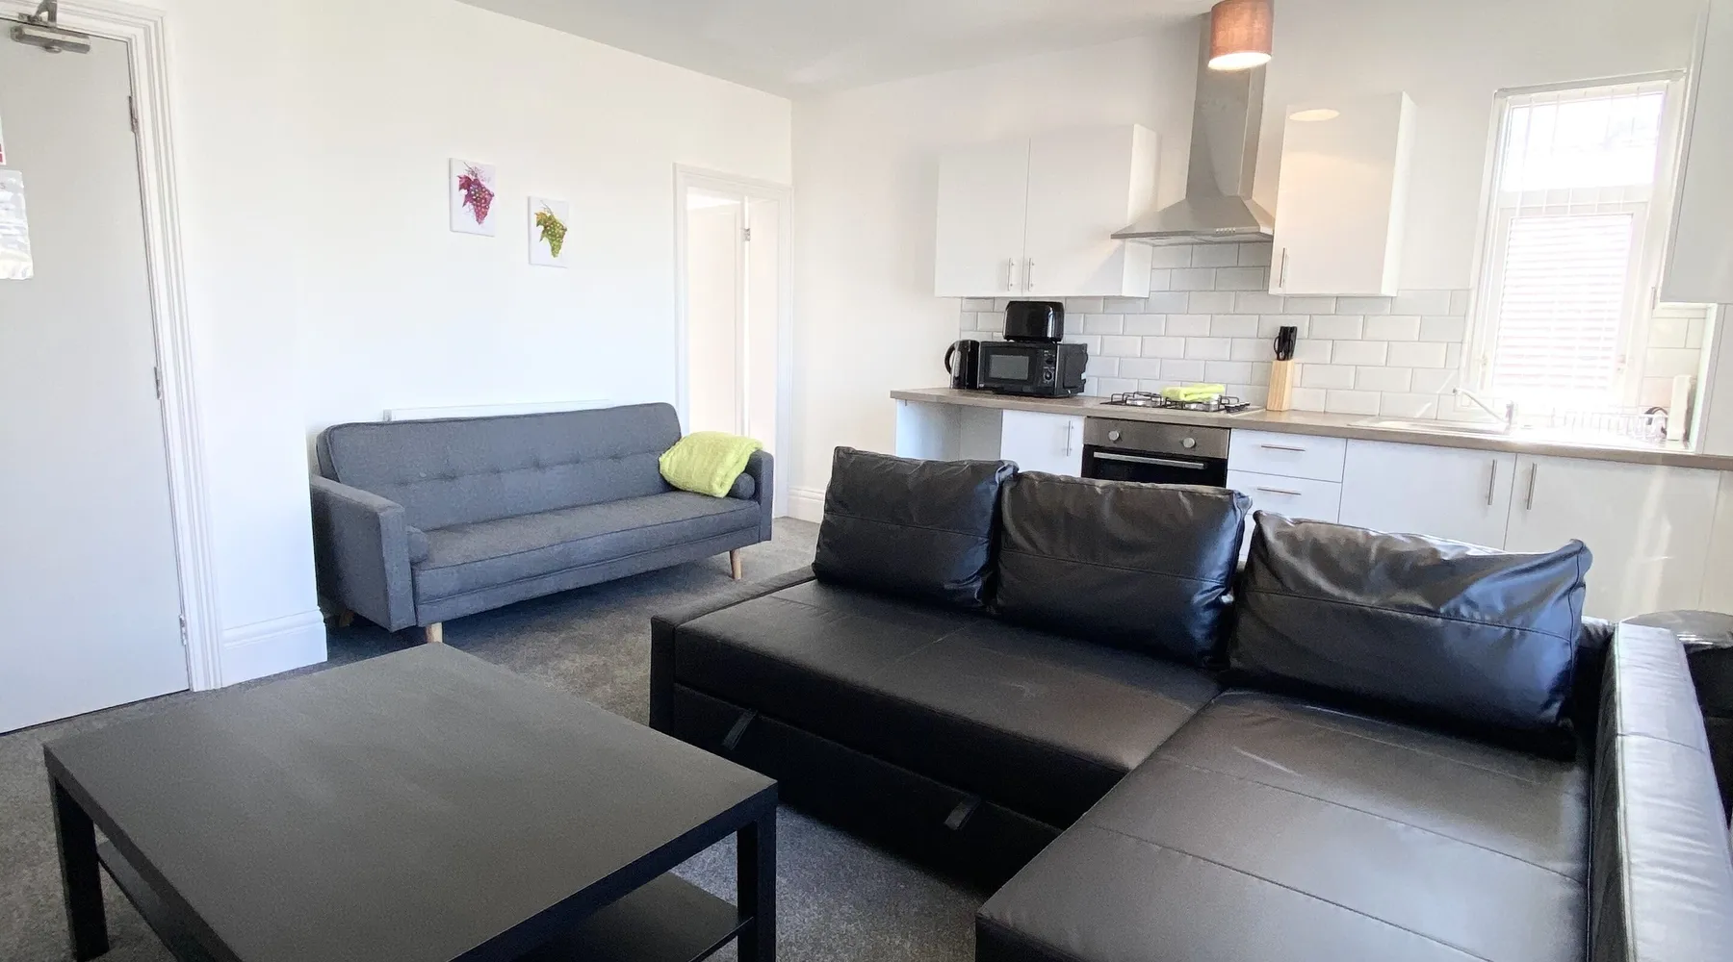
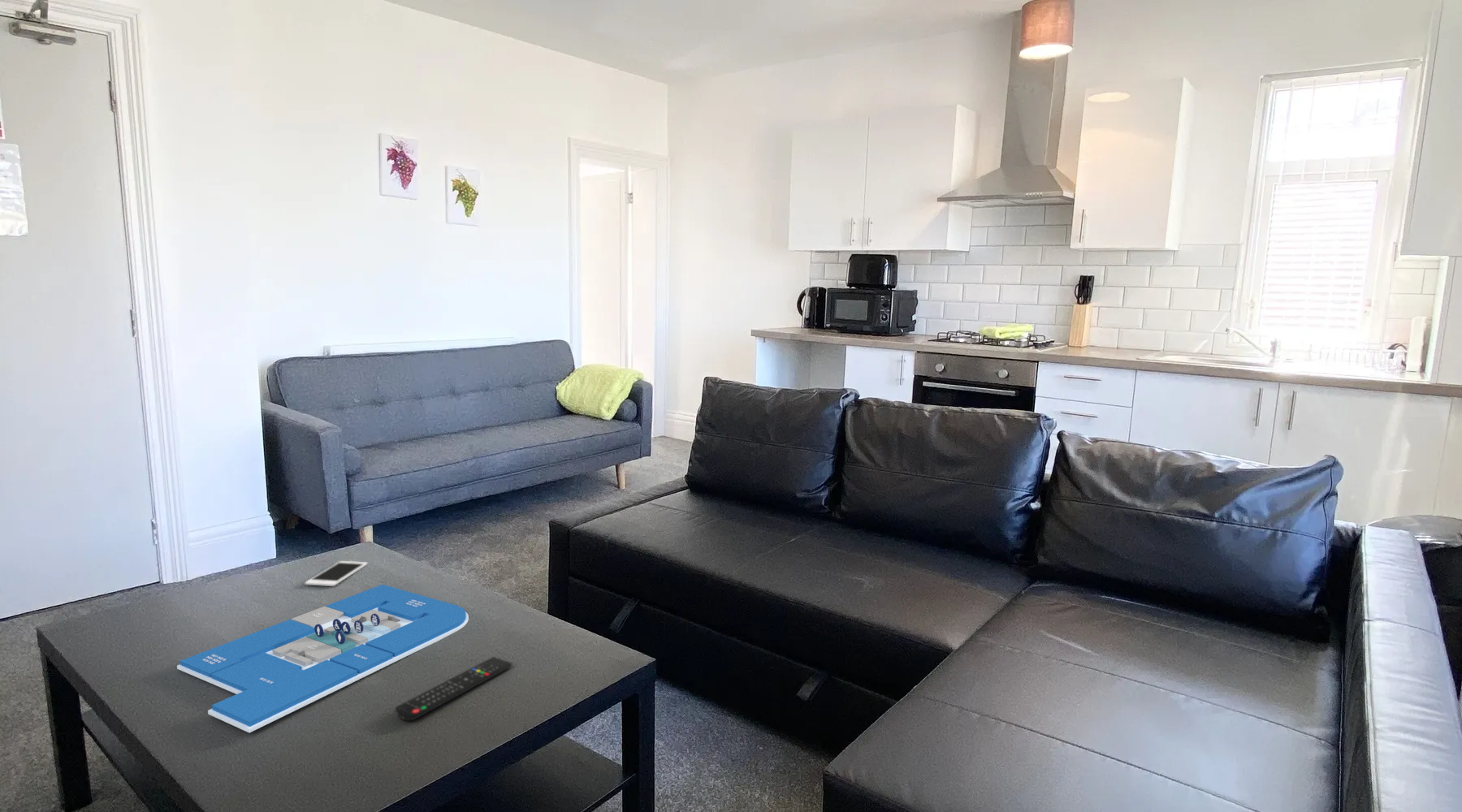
+ board game (328, 637)
+ remote control (456, 688)
+ cell phone (337, 572)
